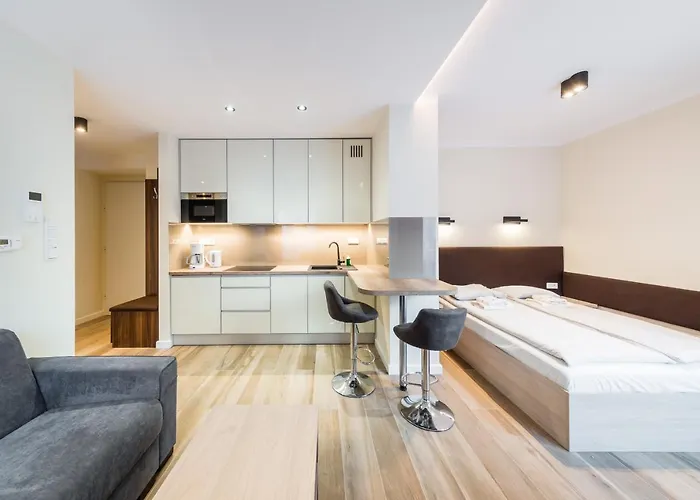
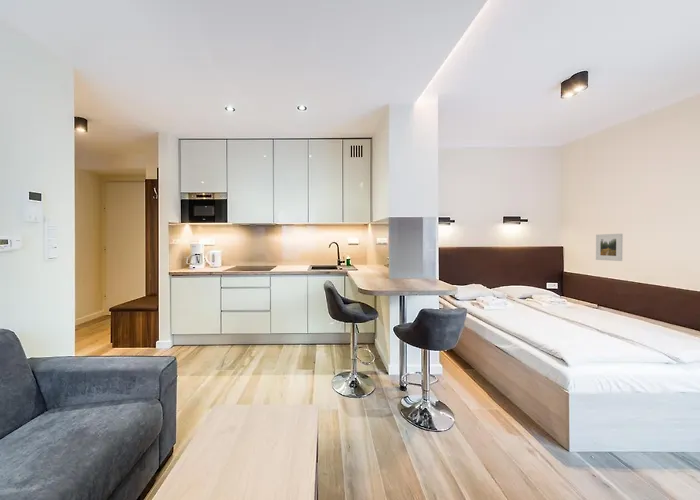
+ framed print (608, 247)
